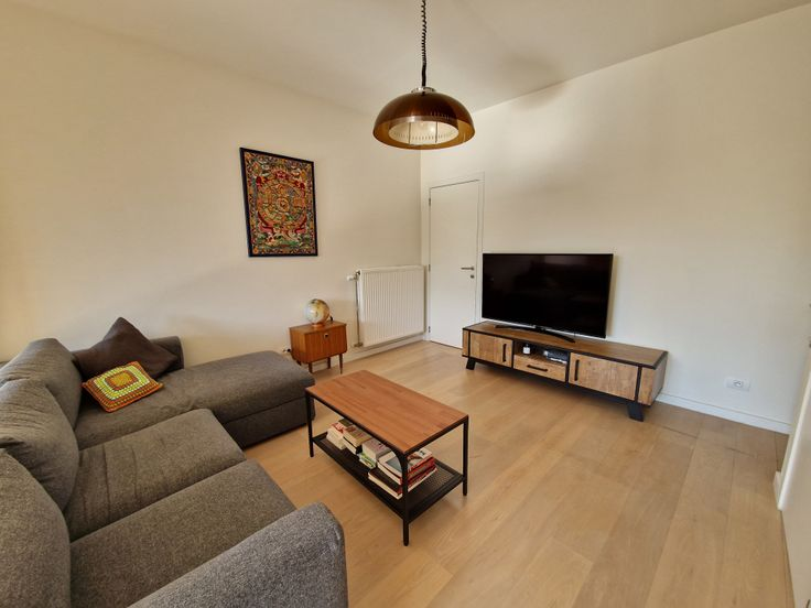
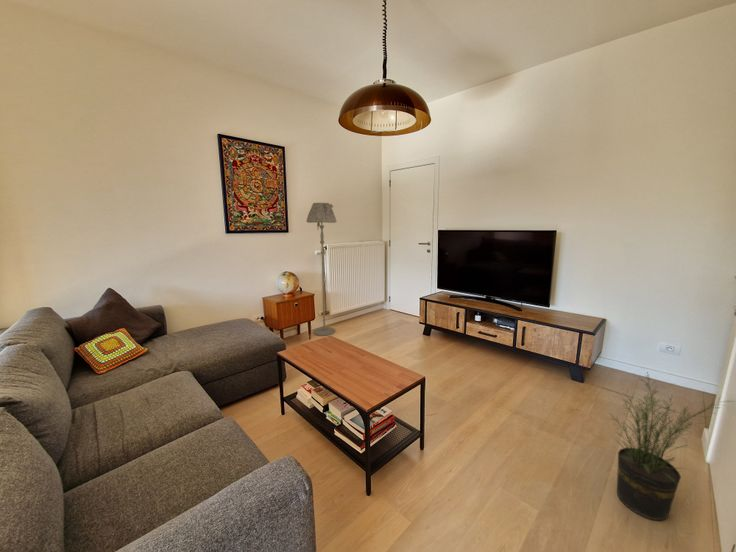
+ floor lamp (322, 269)
+ potted plant (656, 445)
